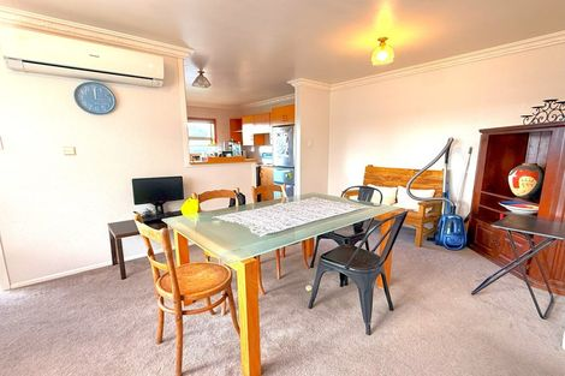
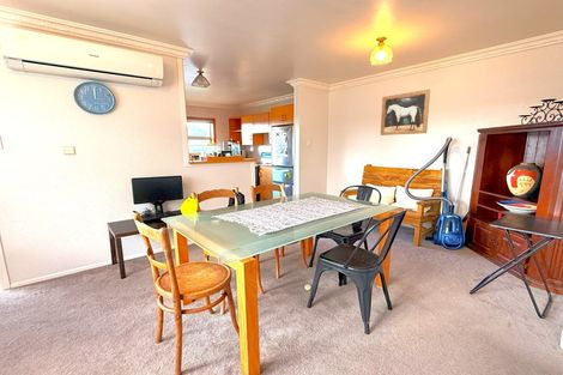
+ wall art (402, 114)
